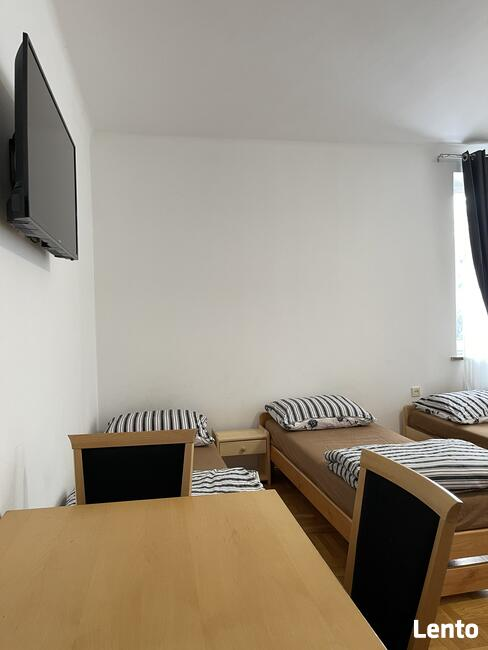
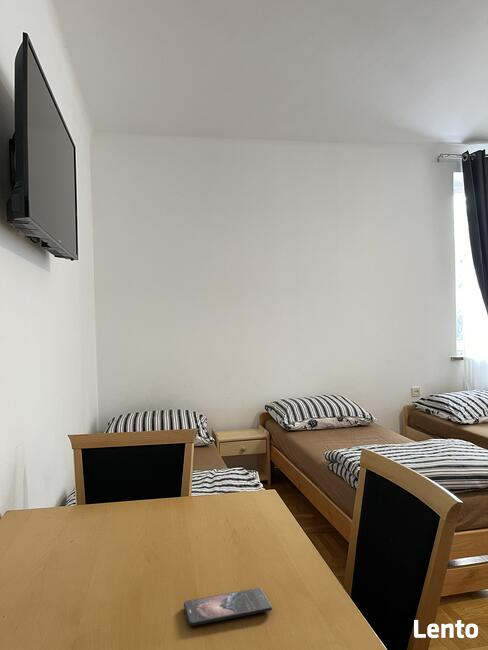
+ smartphone (227, 606)
